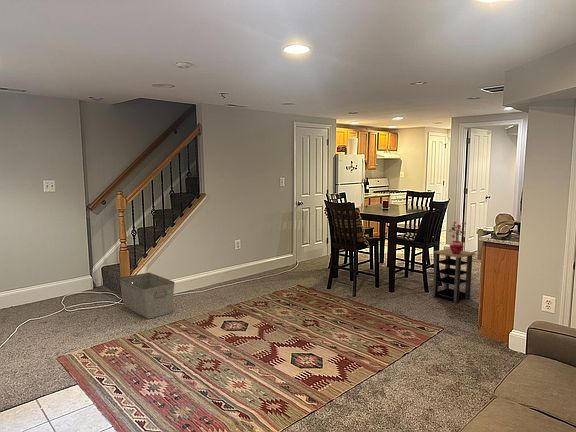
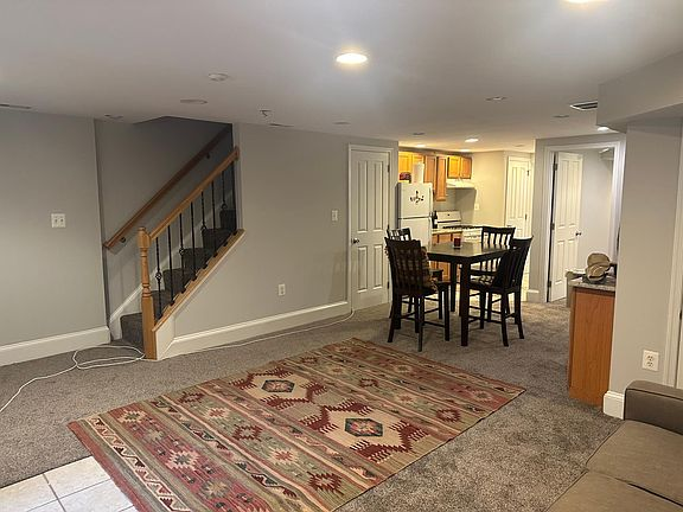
- potted plant (456, 236)
- side table (452, 274)
- storage bin (146, 294)
